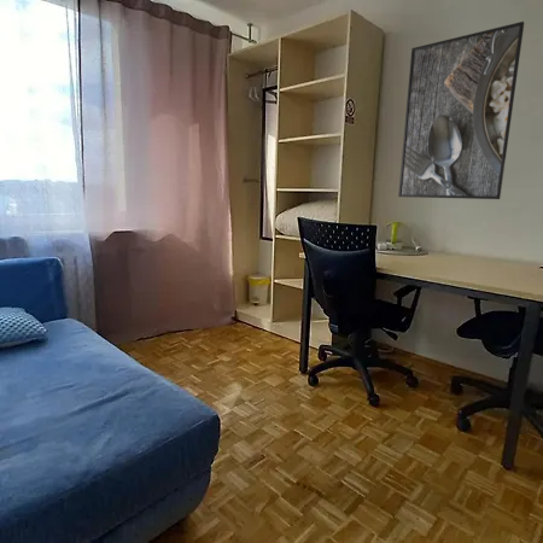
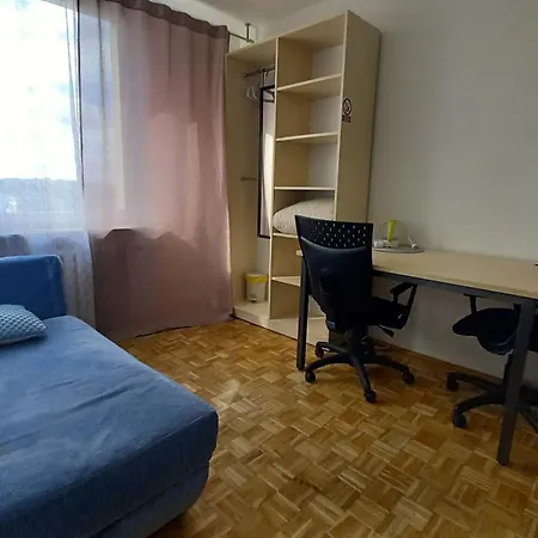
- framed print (454, 119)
